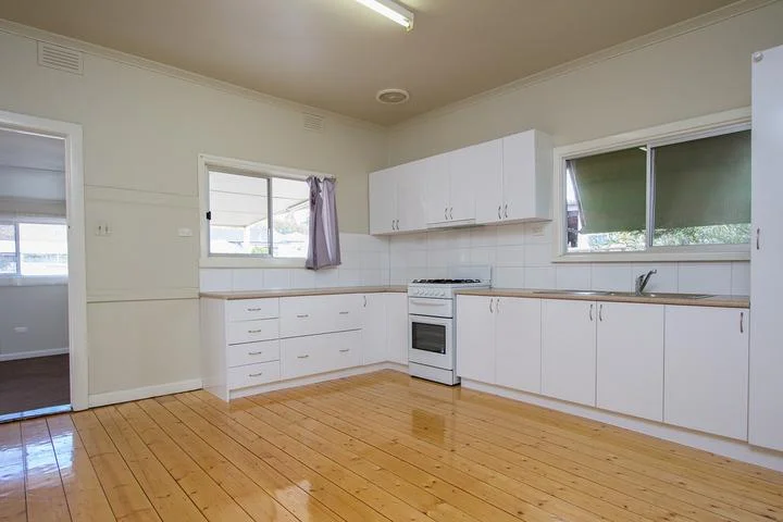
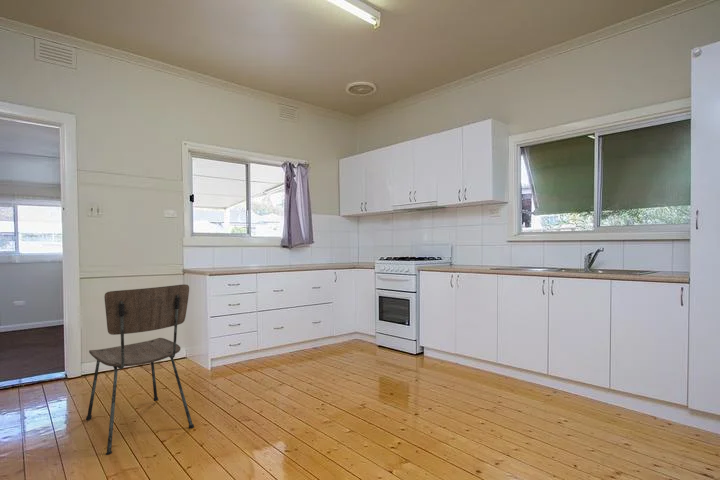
+ dining chair (136, 353)
